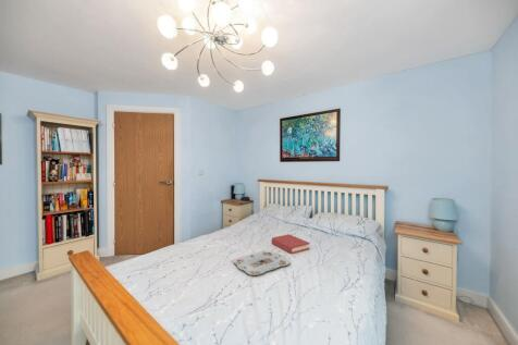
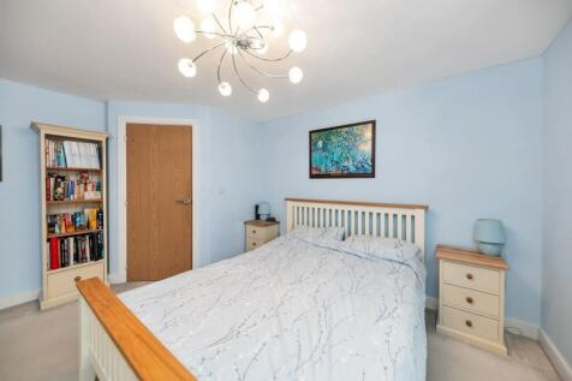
- hardback book (289, 243)
- serving tray (261, 261)
